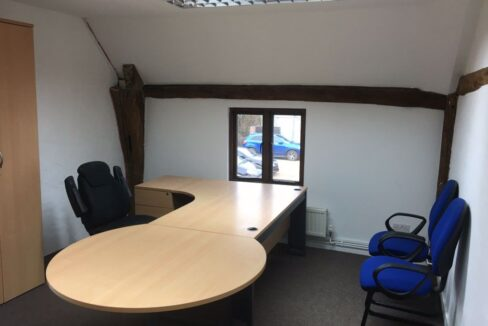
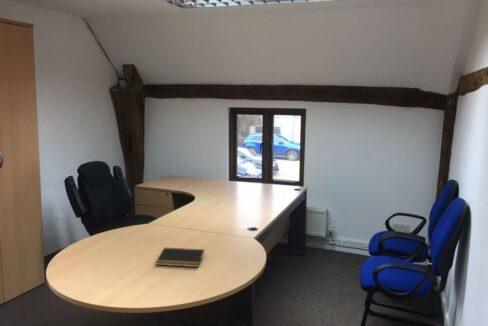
+ notepad (180, 256)
